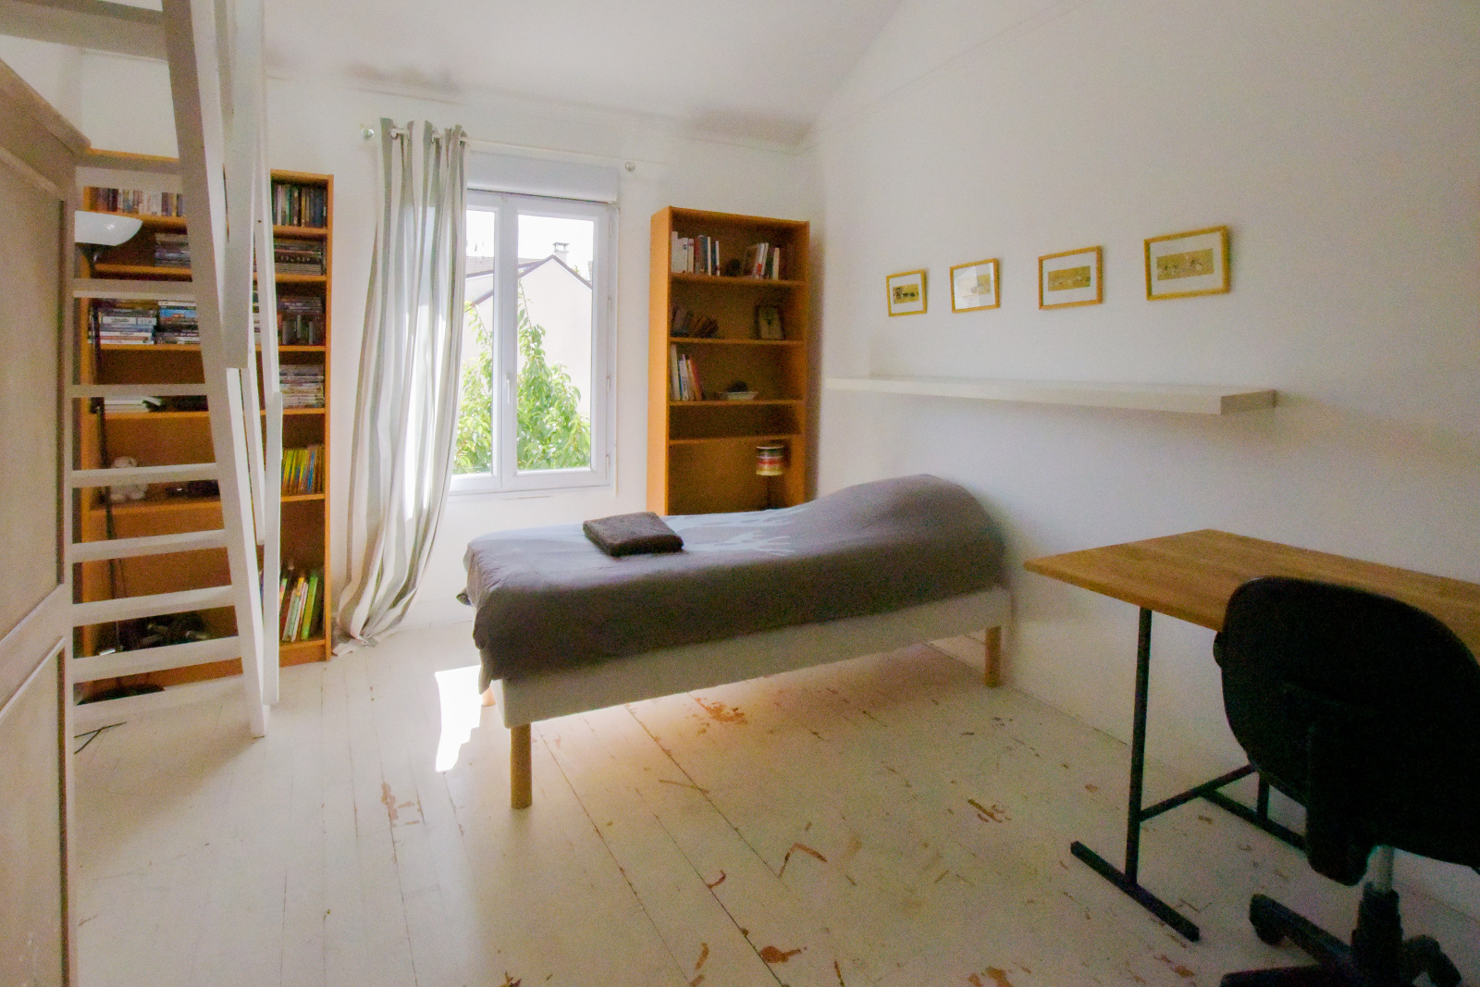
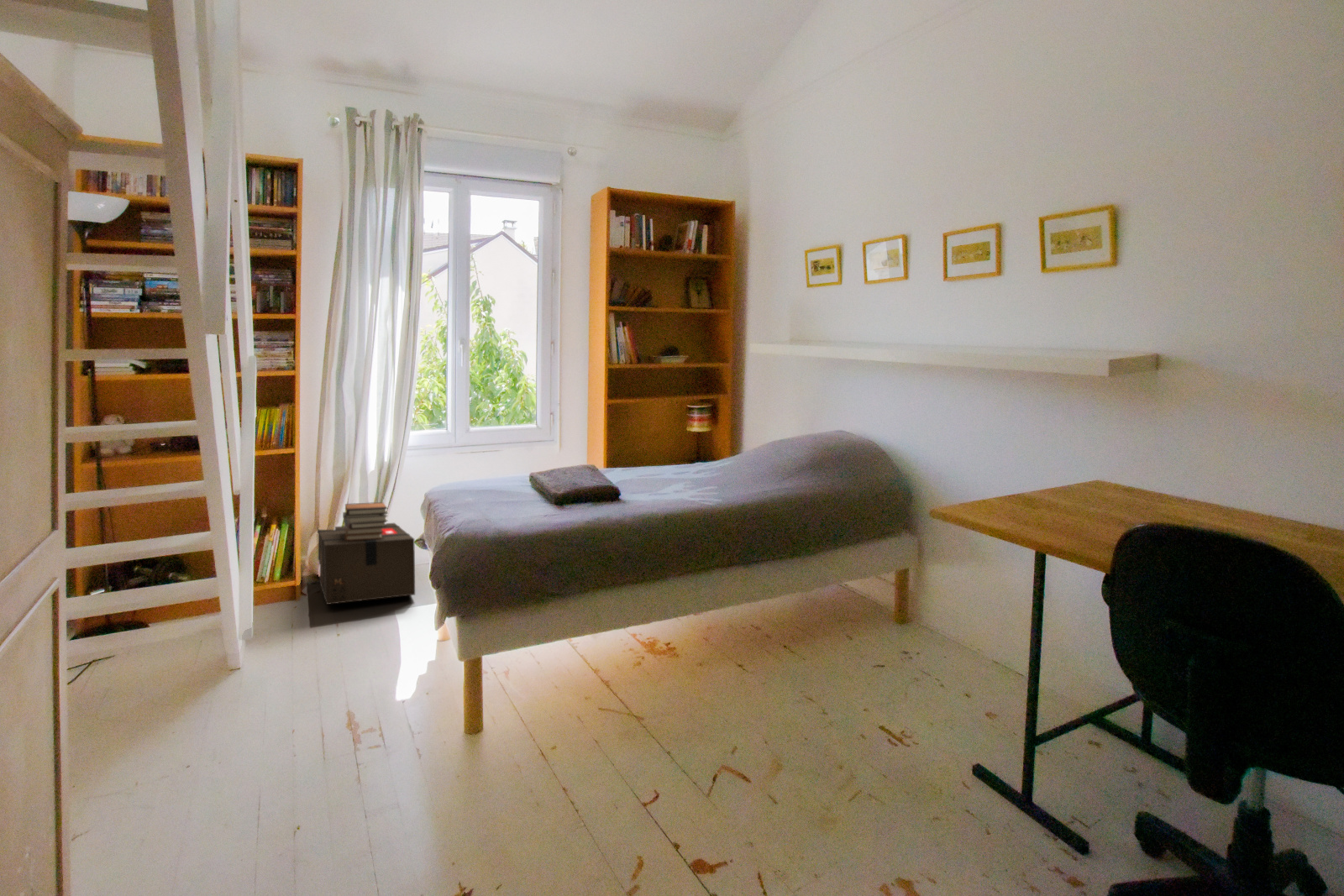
+ cardboard box (364, 559)
+ book stack (365, 520)
